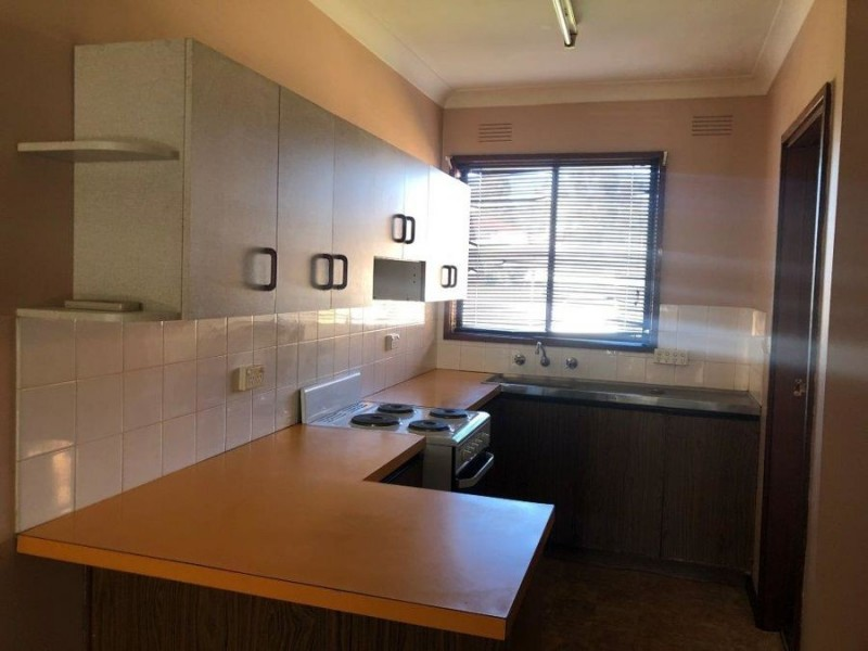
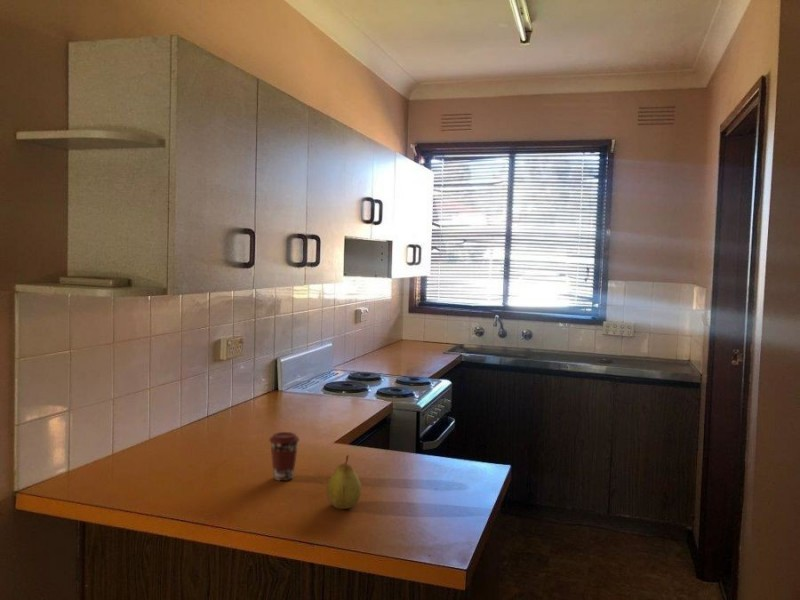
+ coffee cup (284, 456)
+ fruit (344, 481)
